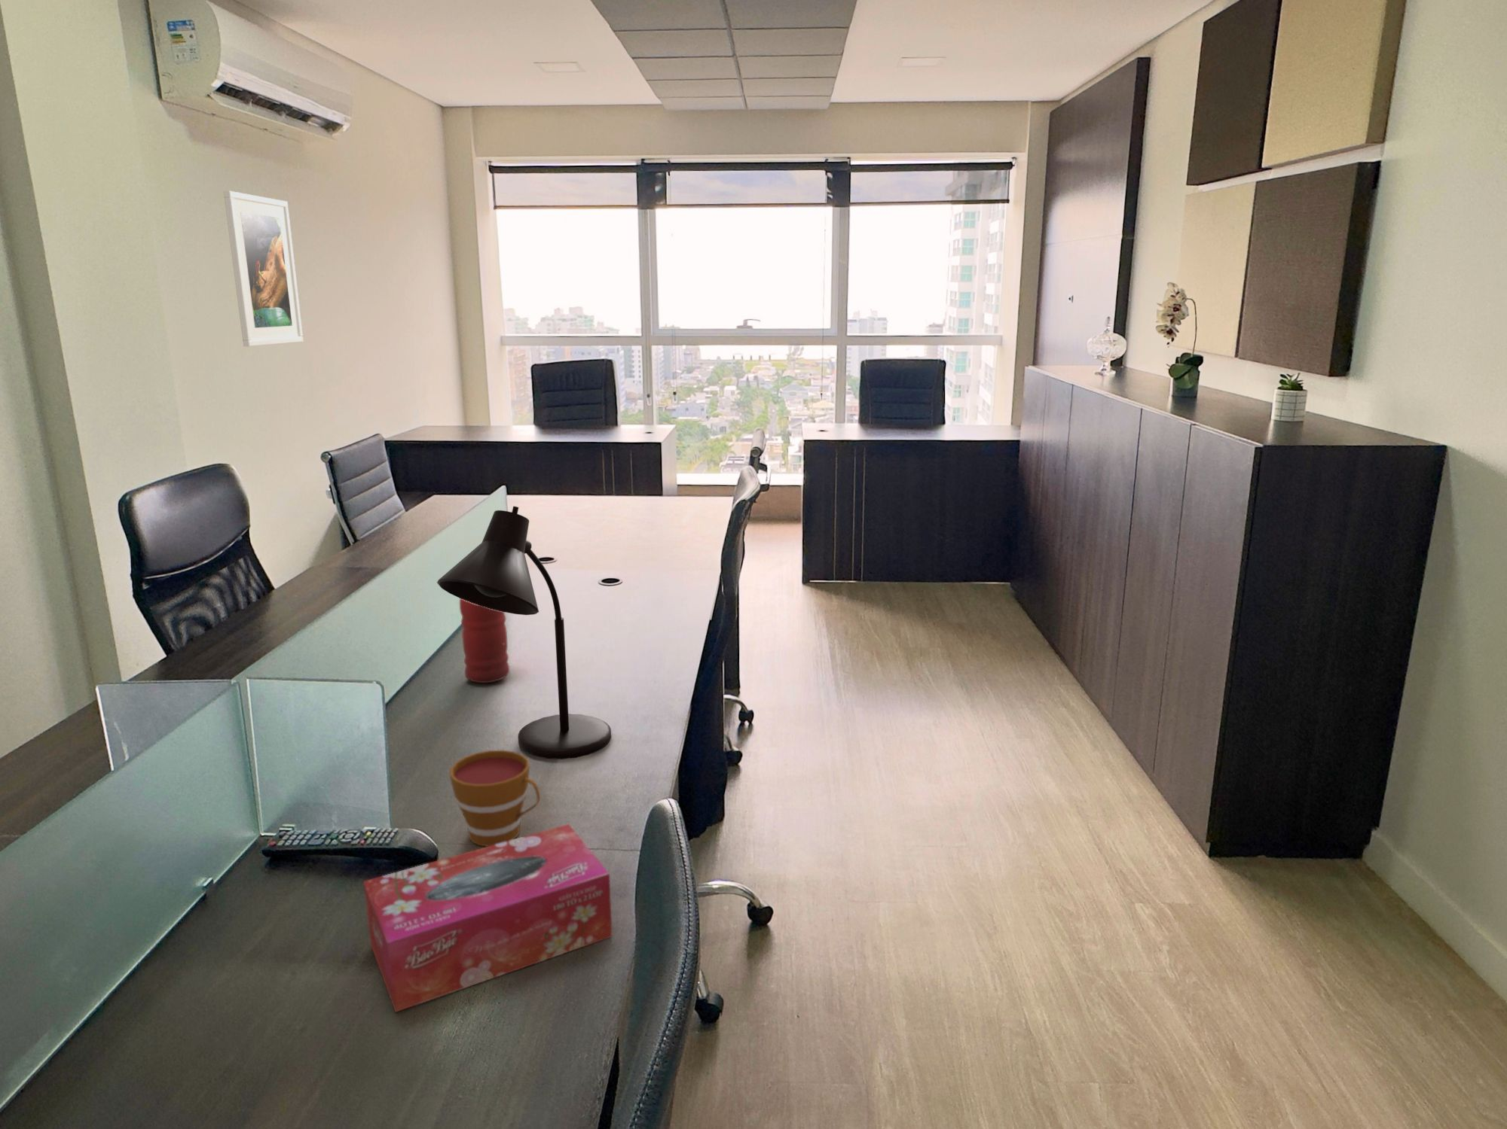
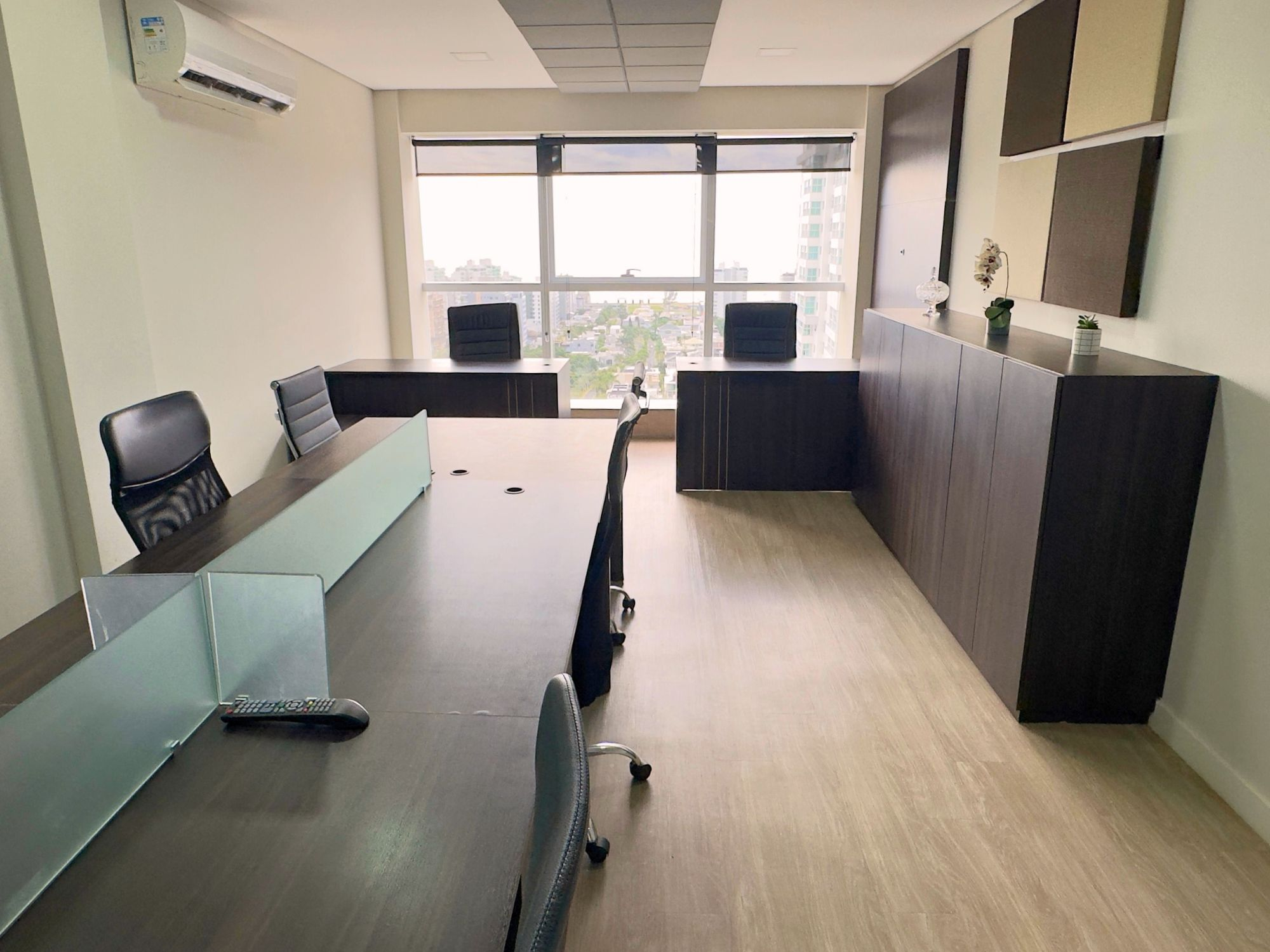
- tissue box (490, 910)
- water bottle (484, 625)
- cup (498, 800)
- desk lamp (529, 614)
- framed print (266, 270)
